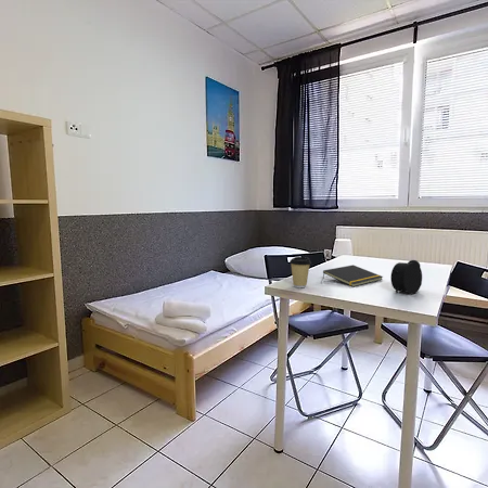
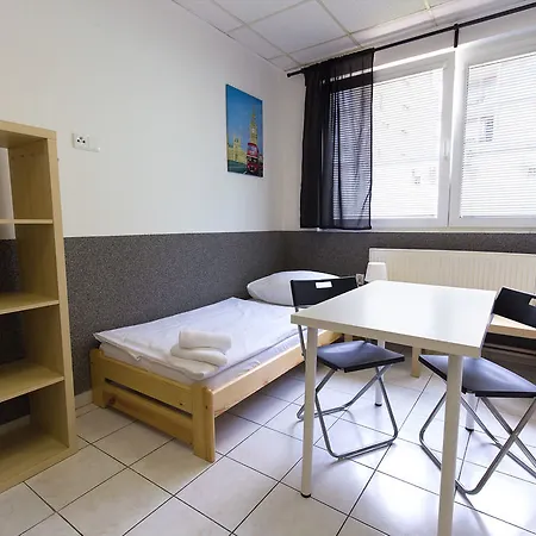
- alarm clock (407, 277)
- notepad (352, 274)
- coffee cup (299, 272)
